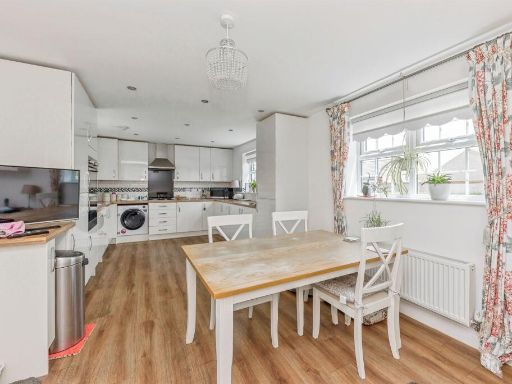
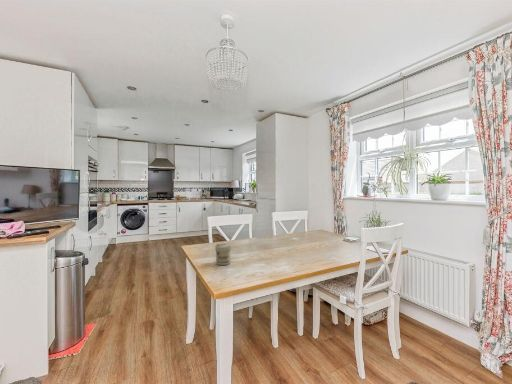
+ jar (223, 253)
